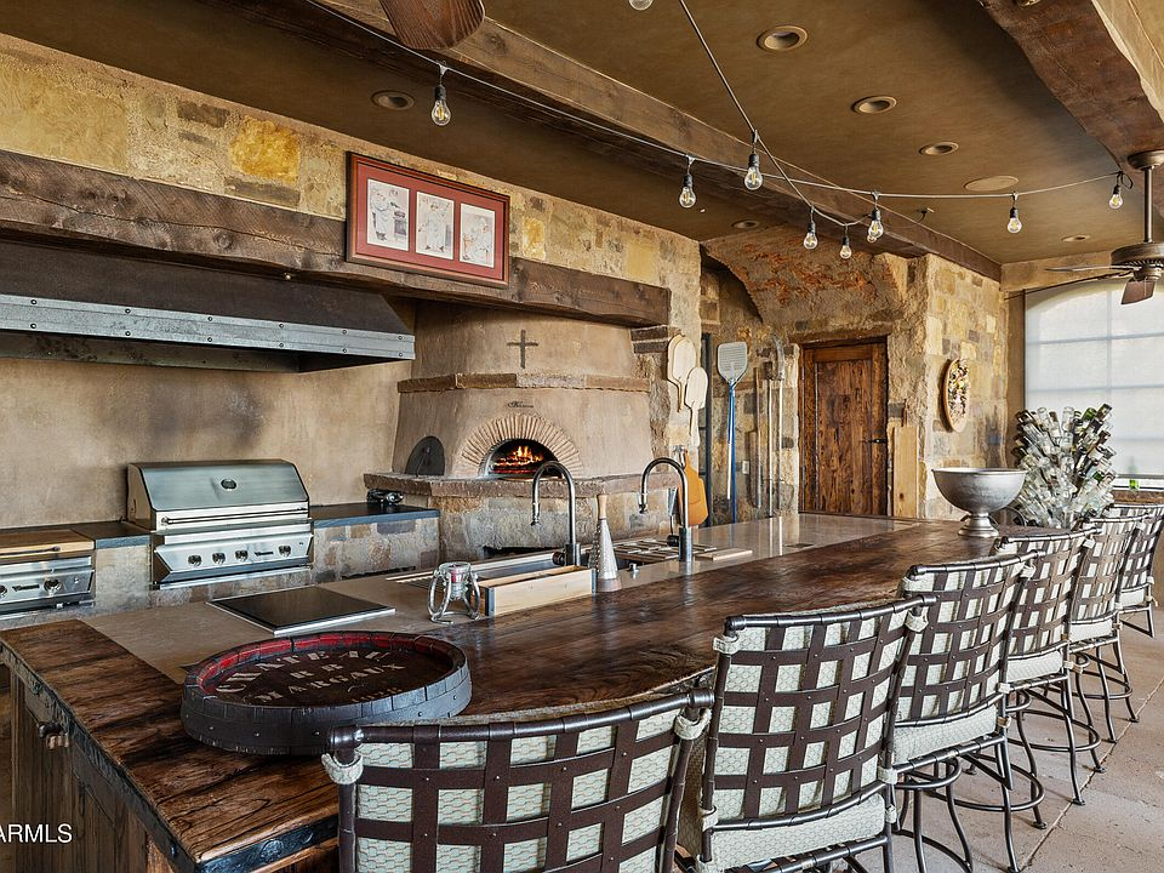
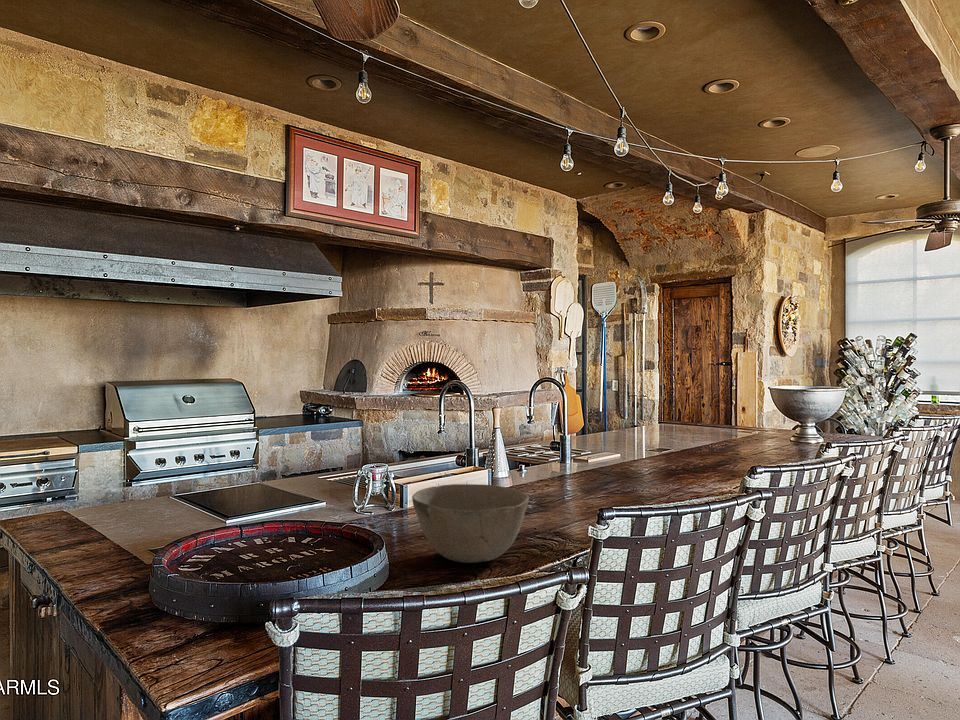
+ bowl (470, 525)
